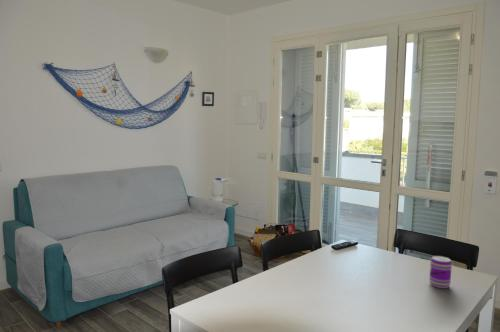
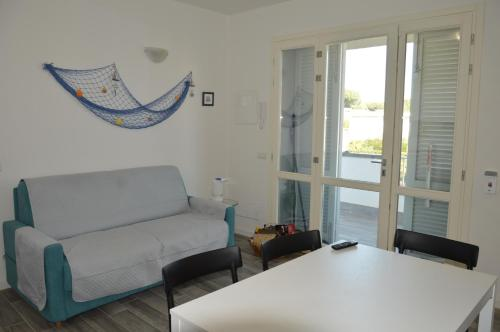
- beverage can (440, 271)
